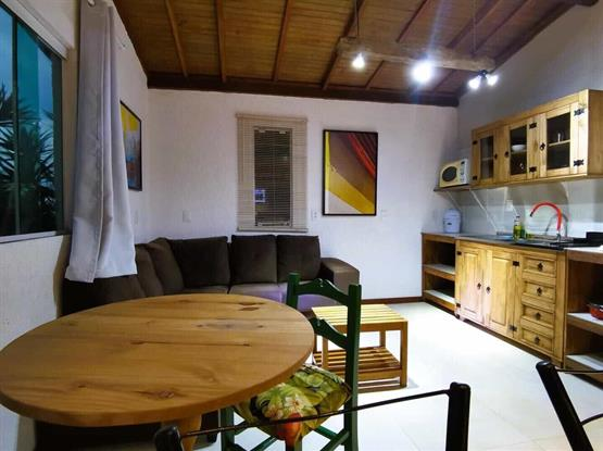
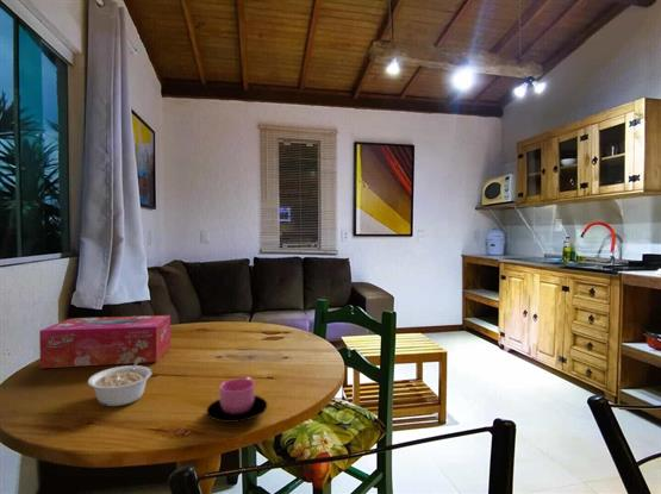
+ tissue box (111, 339)
+ legume (120, 383)
+ cup (237, 399)
